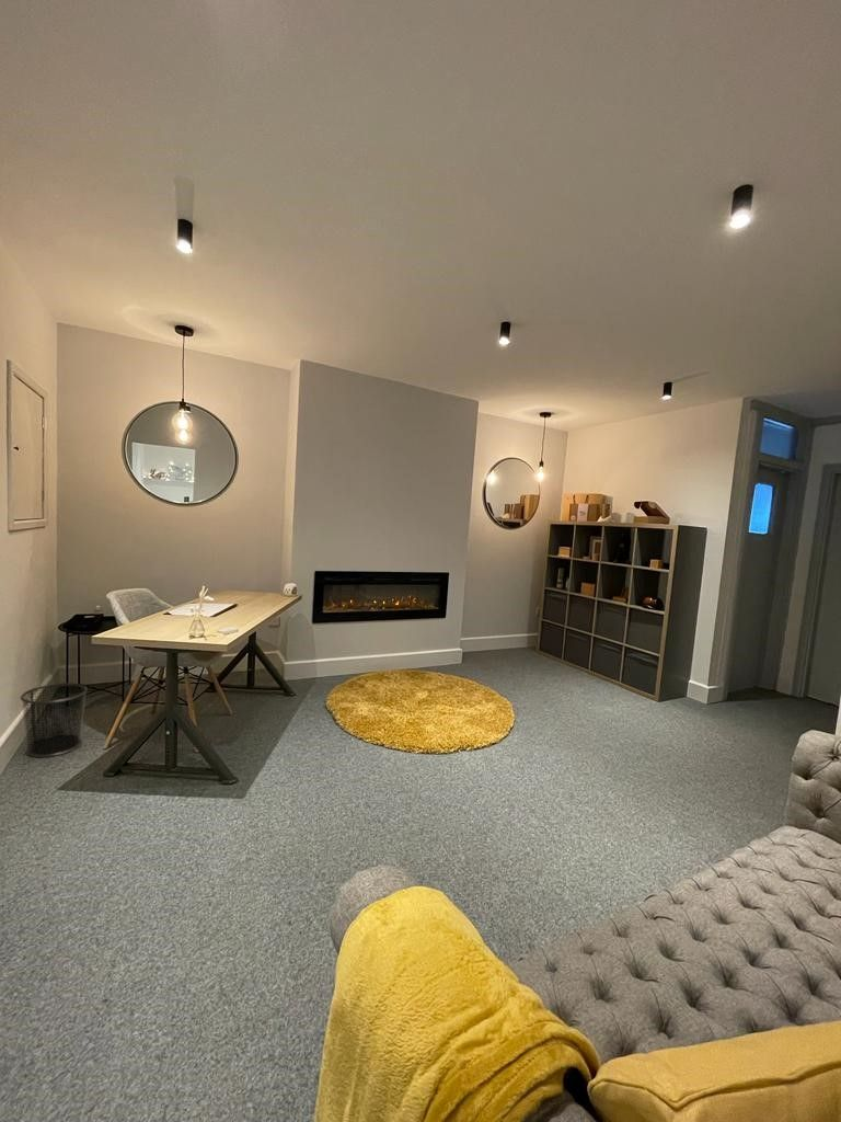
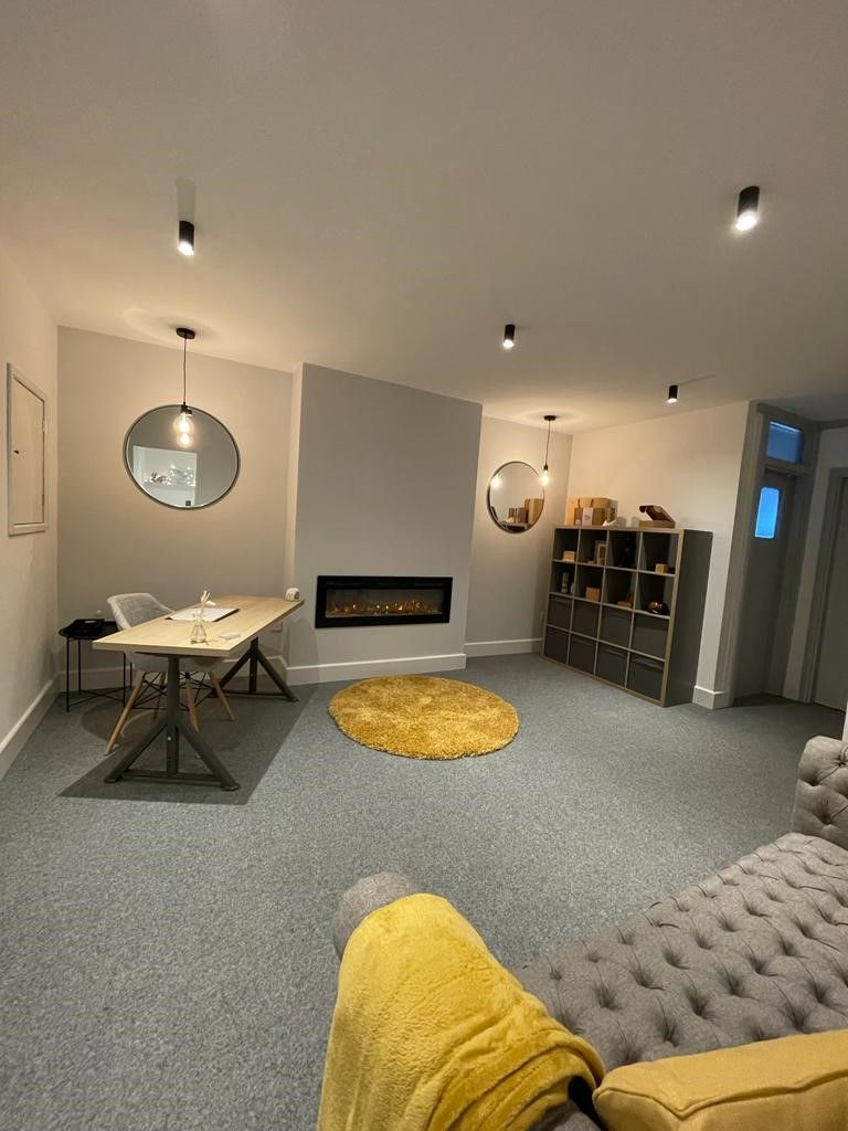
- waste bin (55, 719)
